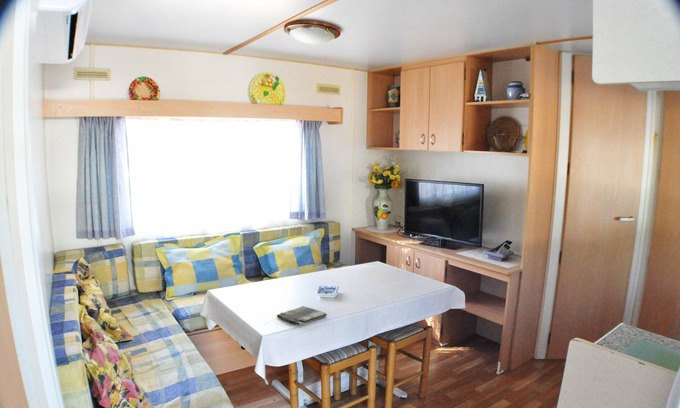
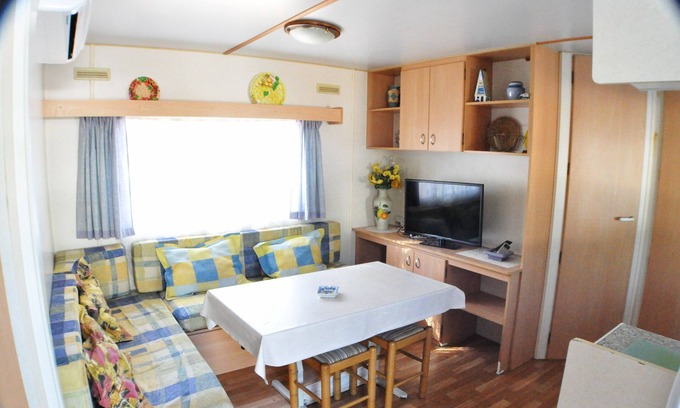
- dish towel (301, 314)
